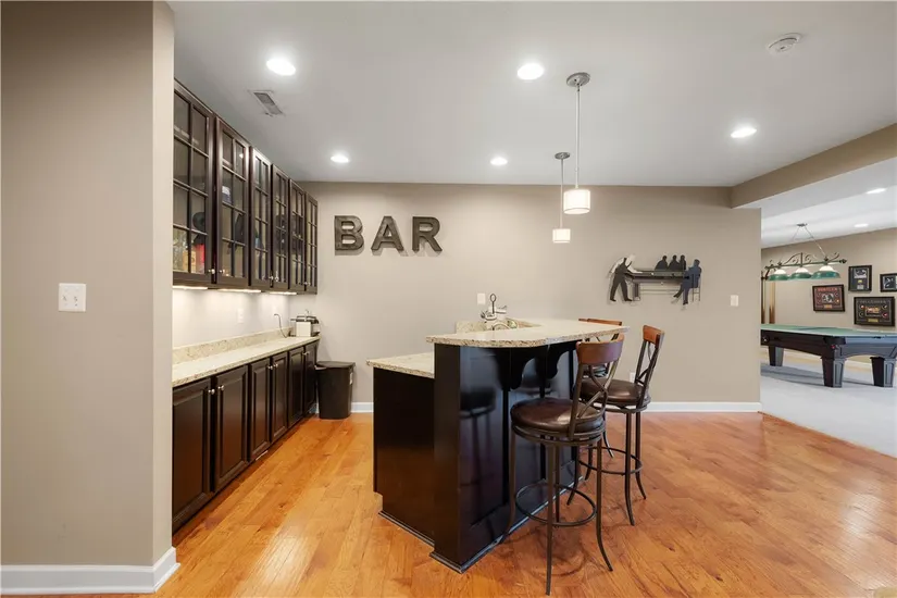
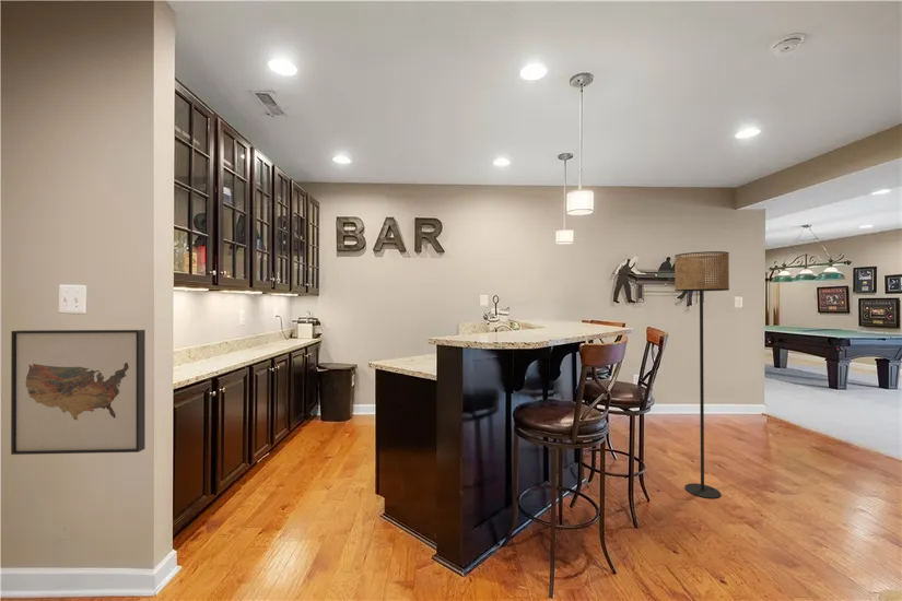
+ floor lamp (701, 373)
+ wall art (79, 390)
